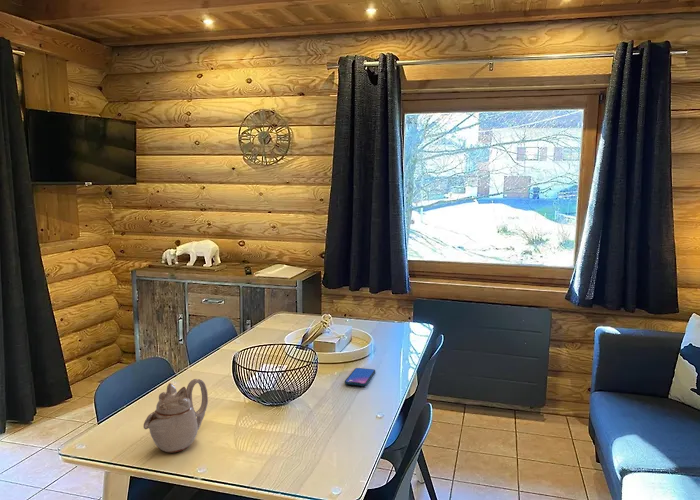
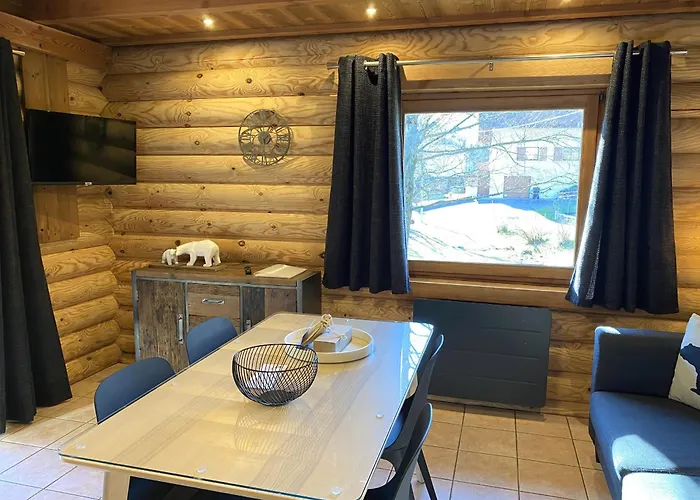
- smartphone (360, 376)
- teapot (177, 414)
